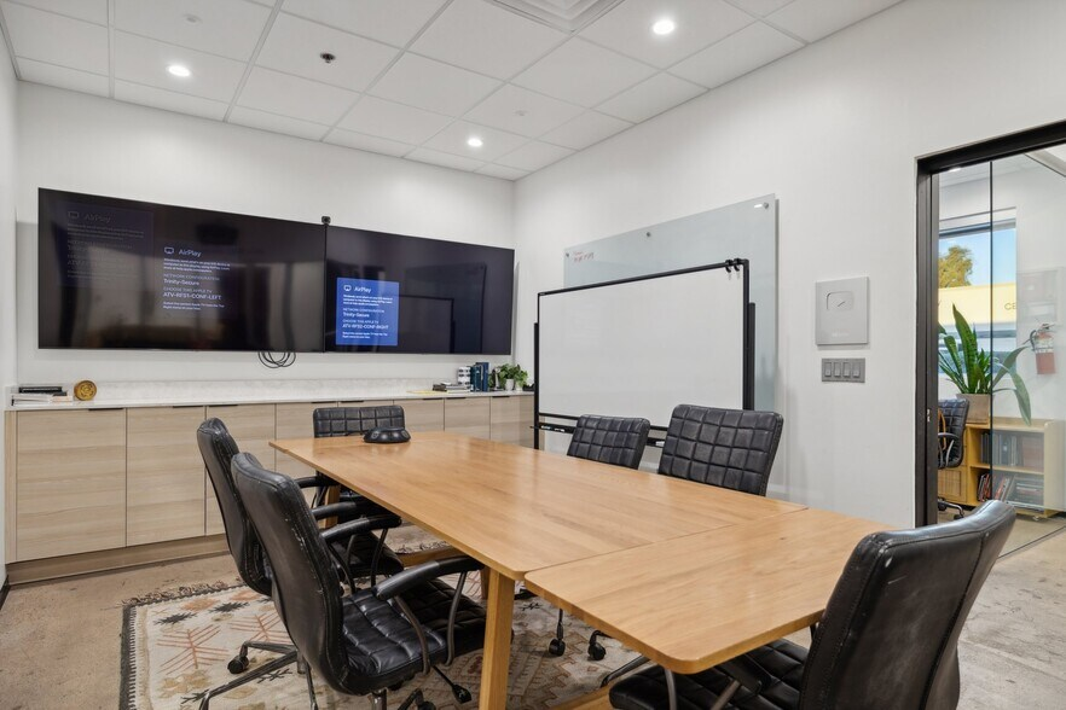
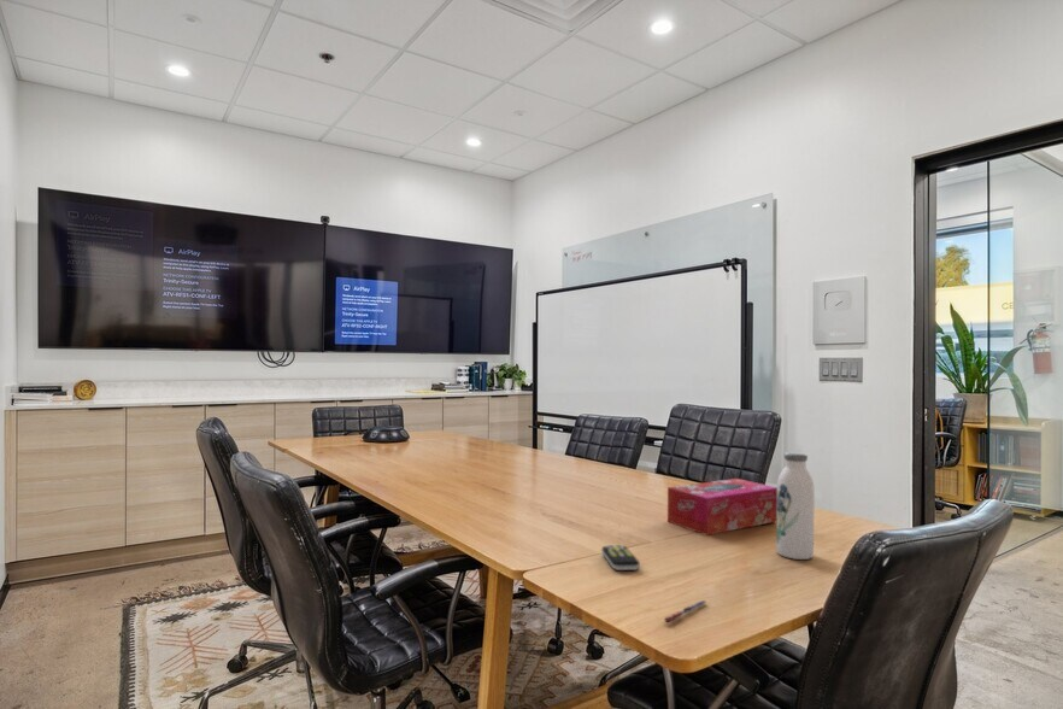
+ tissue box (722, 504)
+ remote control (619, 556)
+ water bottle (794, 503)
+ pen (686, 609)
